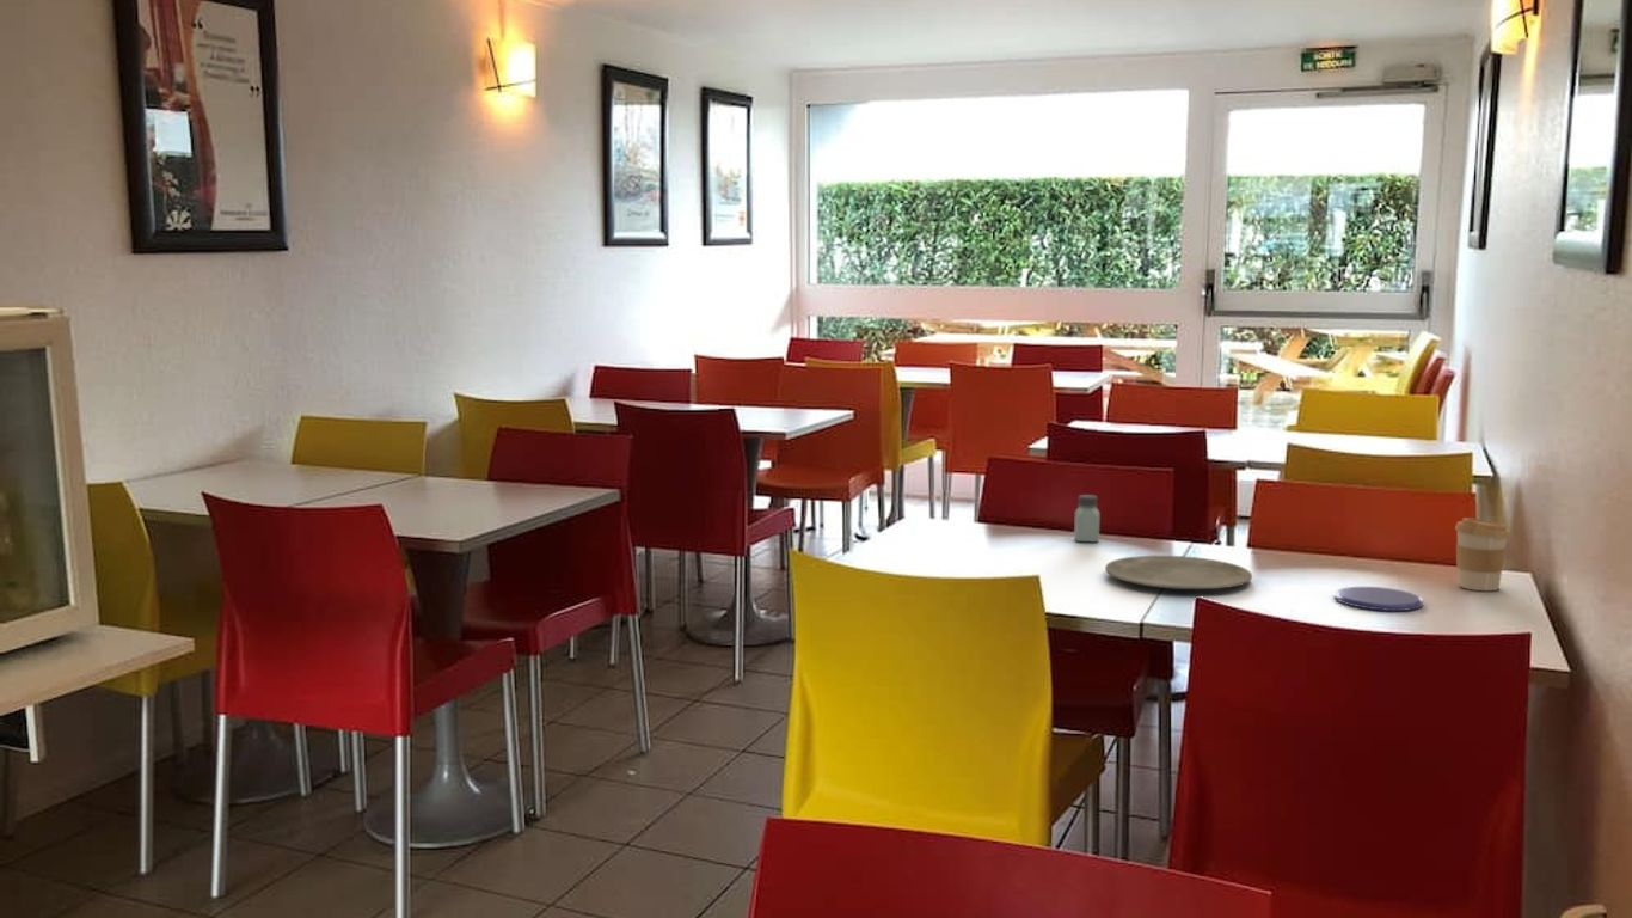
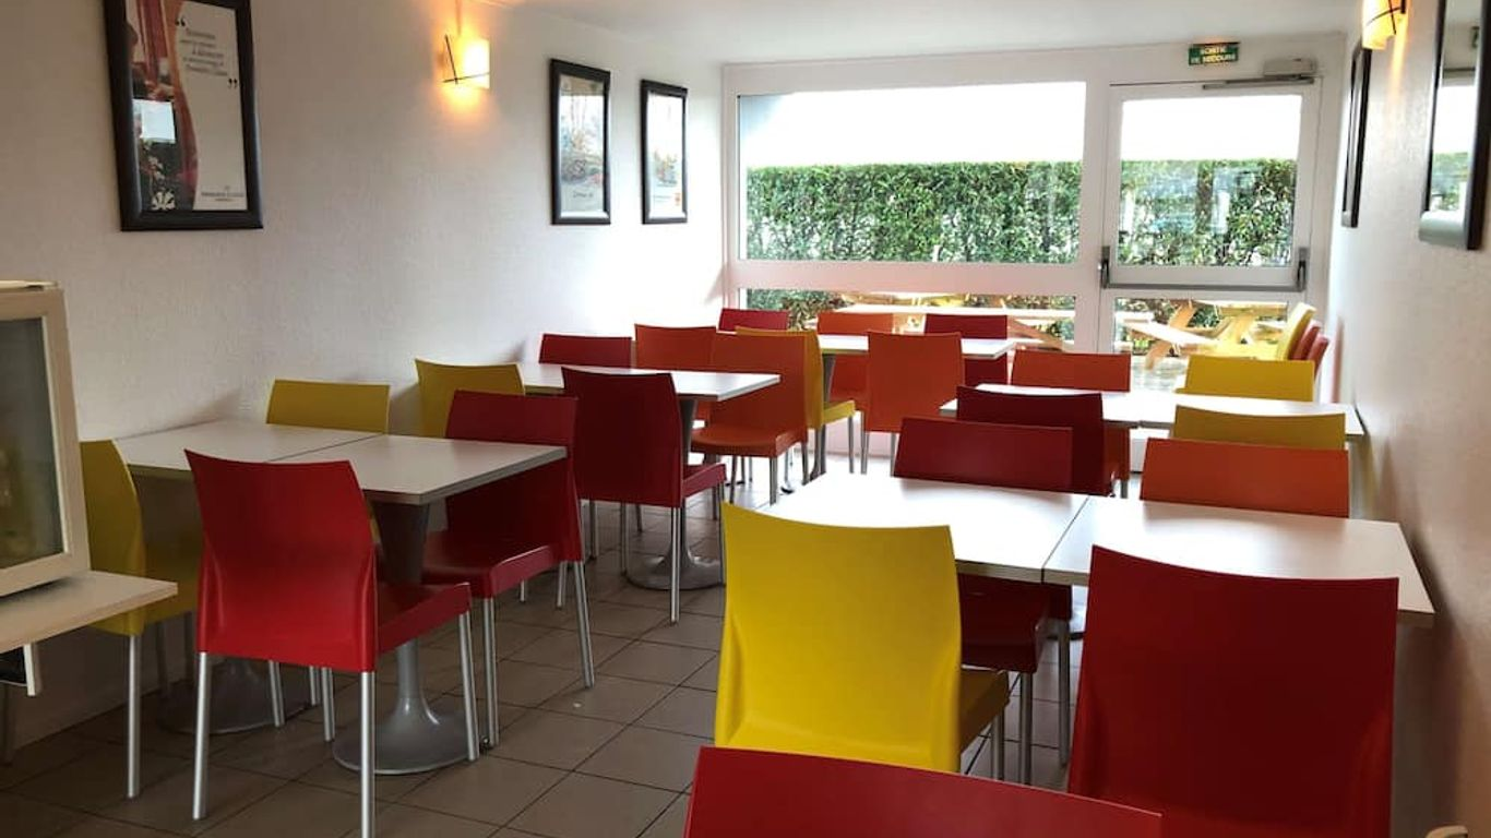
- coffee cup (1480, 552)
- plate (1177, 574)
- saucer (1378, 598)
- saltshaker (1087, 518)
